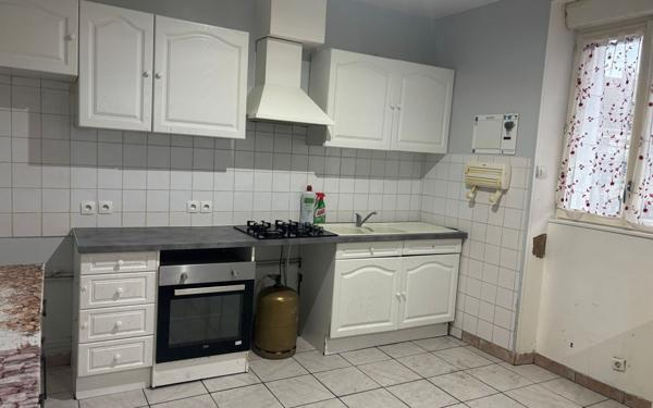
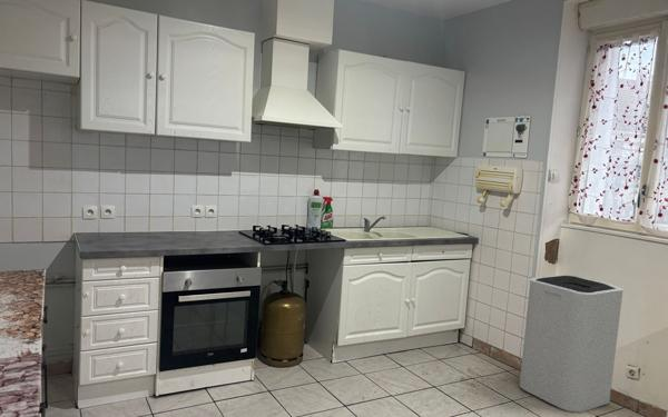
+ trash can (569, 338)
